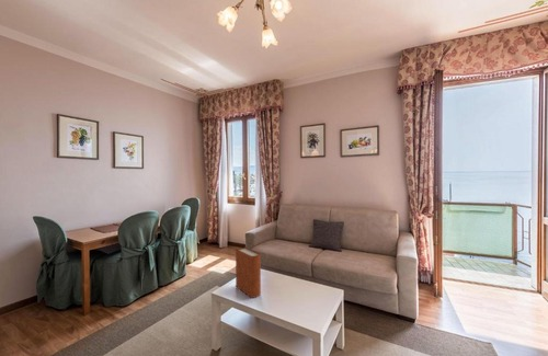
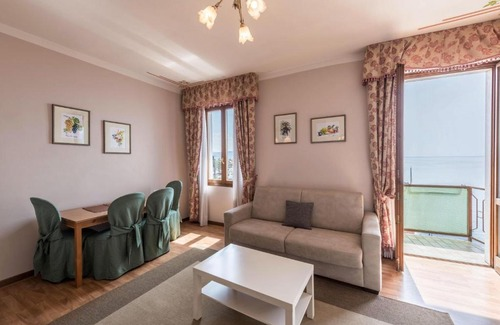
- book (248, 271)
